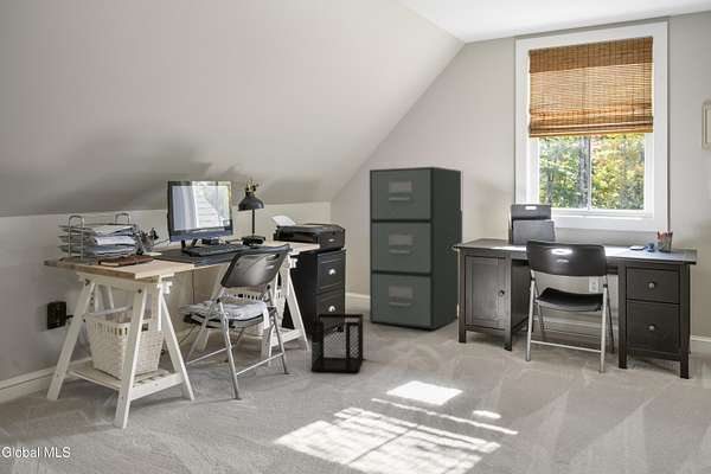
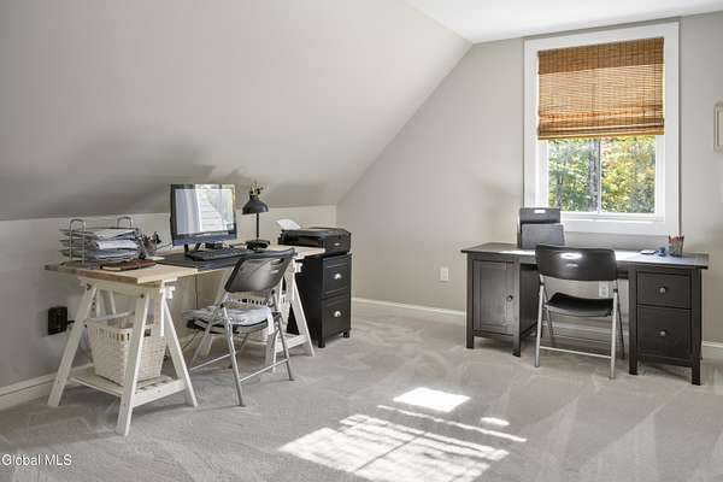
- wastebasket (337, 340)
- filing cabinet (415, 245)
